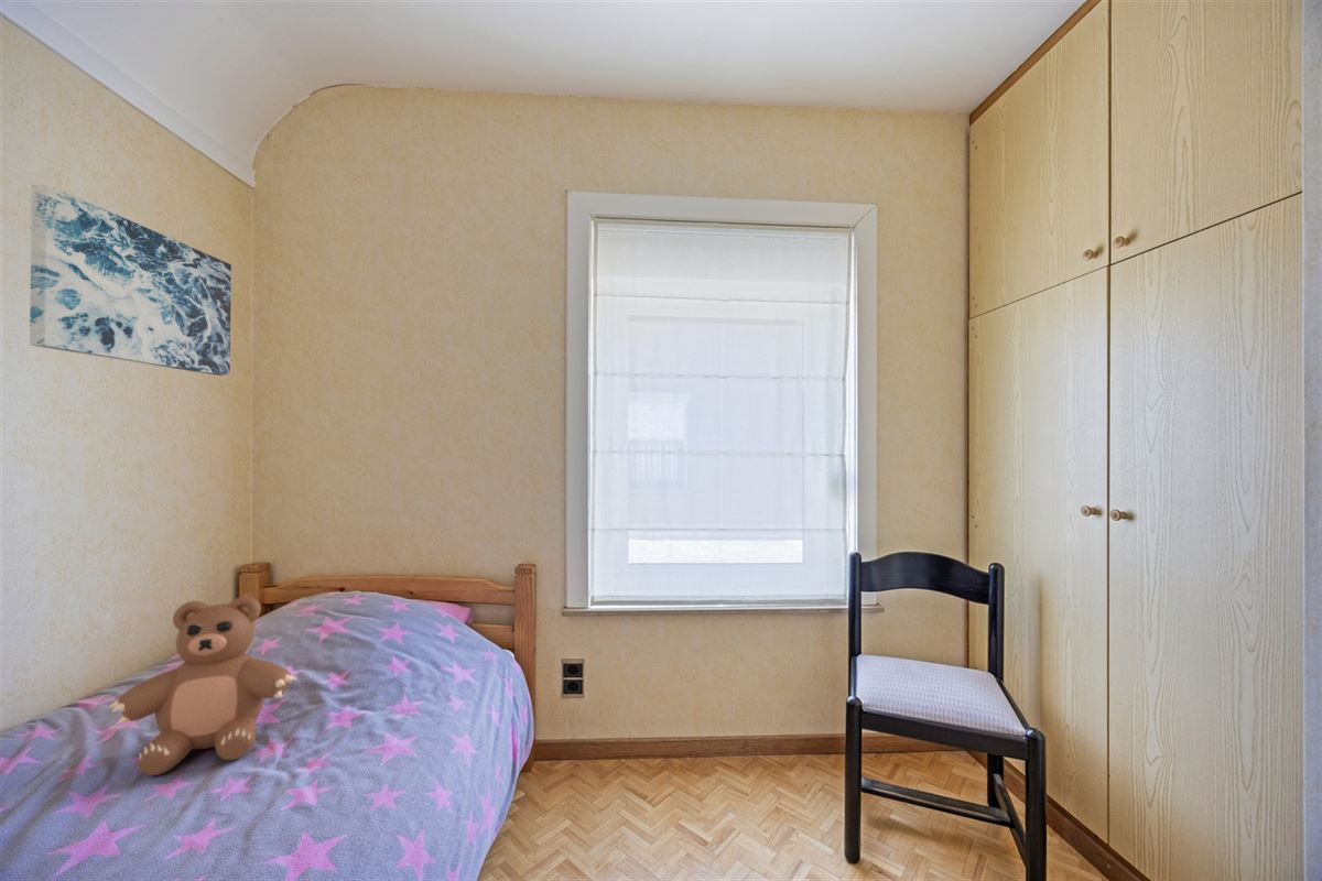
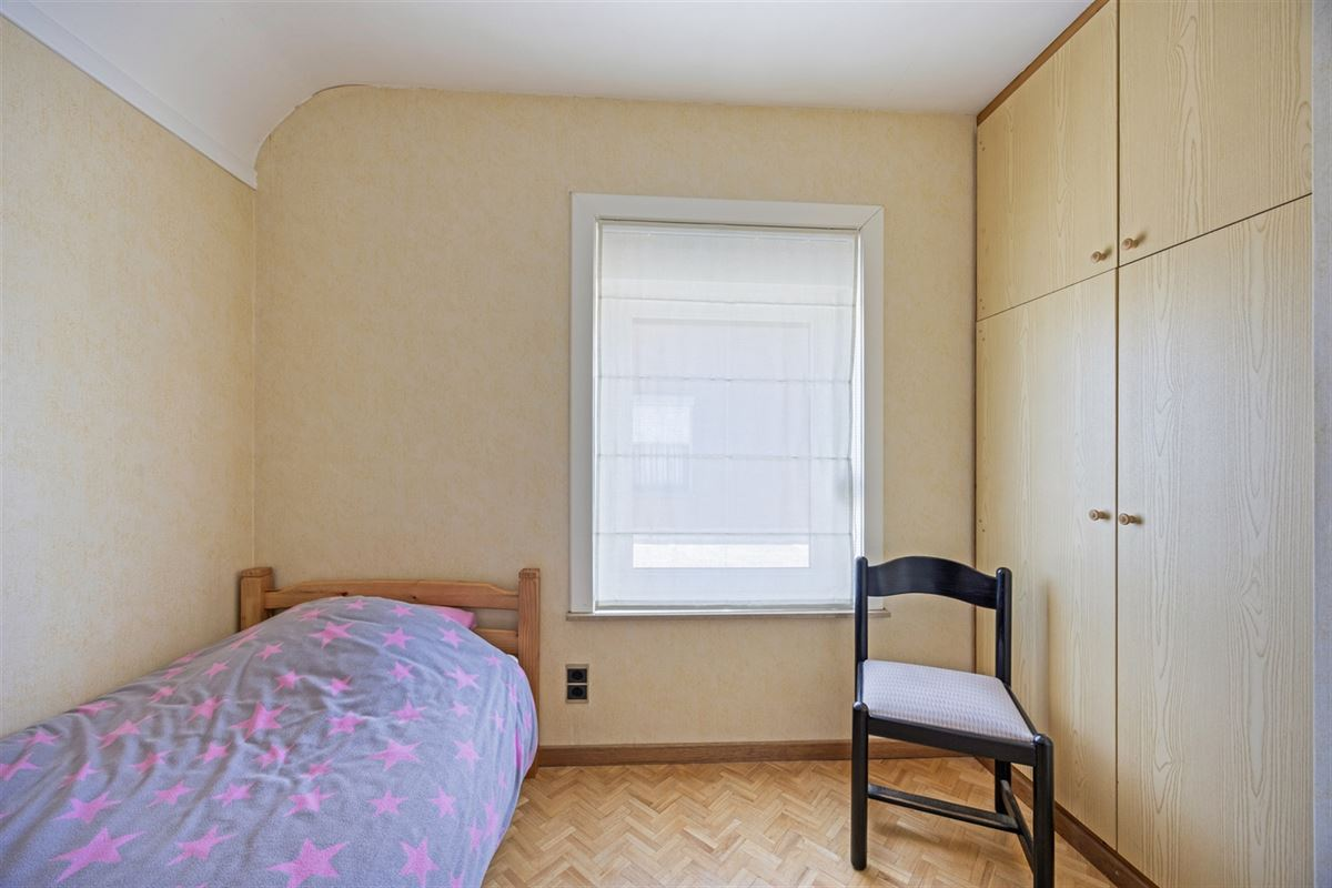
- wall art (148, 297)
- teddy bear (212, 675)
